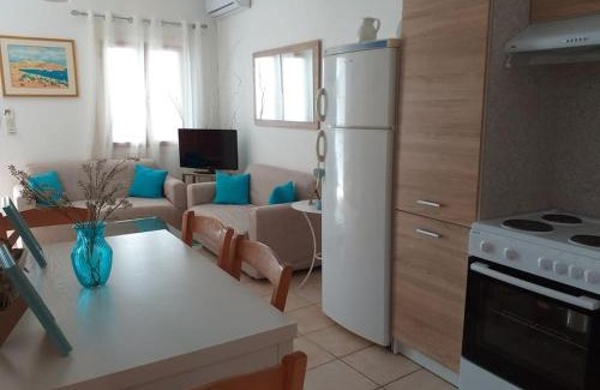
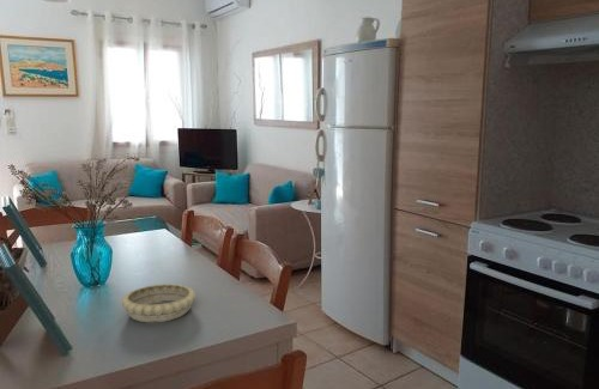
+ decorative bowl (159, 302)
